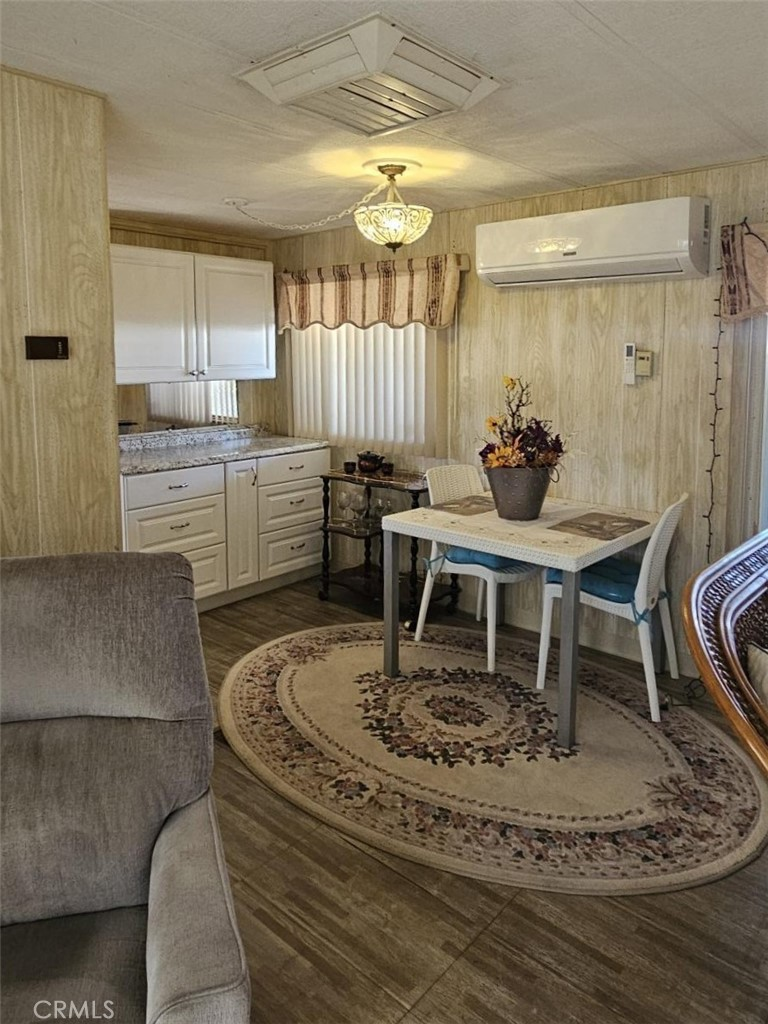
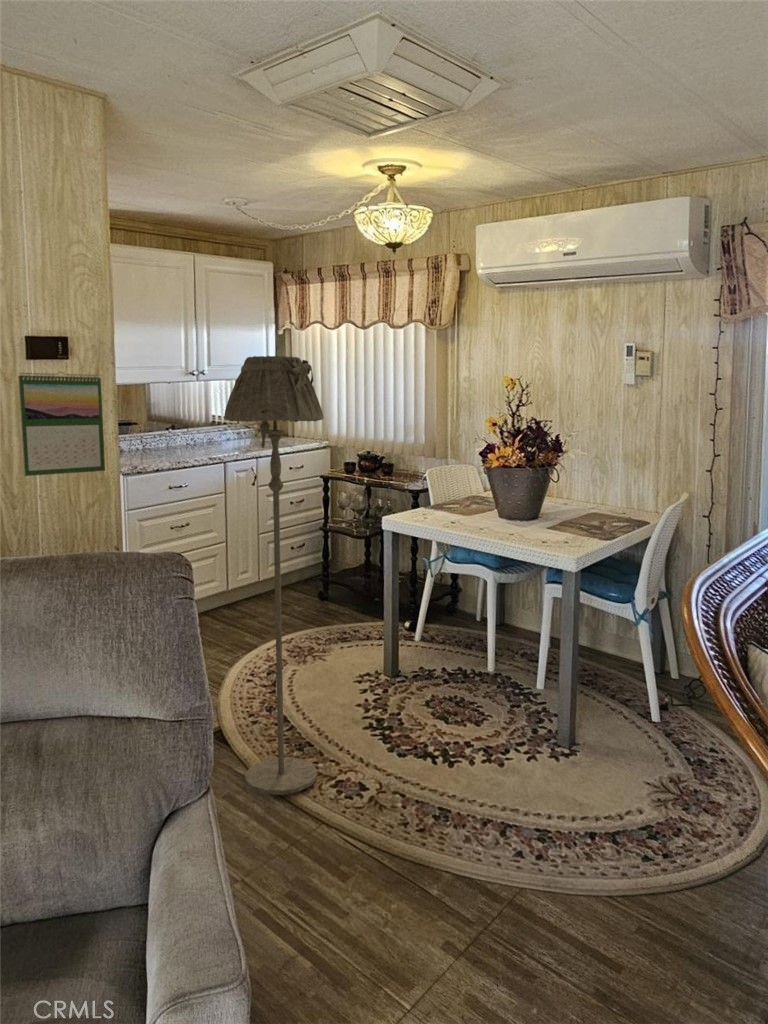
+ floor lamp (277, 575)
+ calendar (63, 422)
